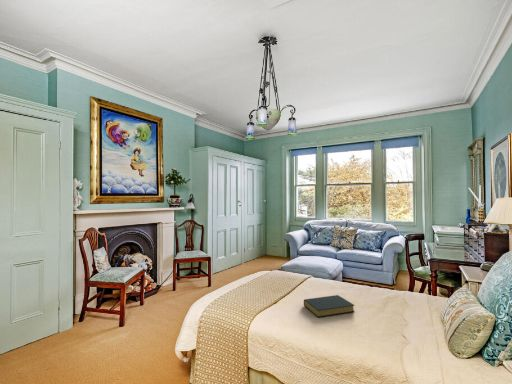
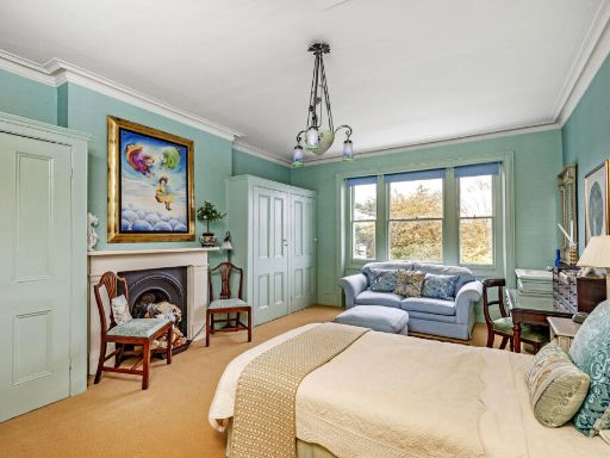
- hardback book (328, 305)
